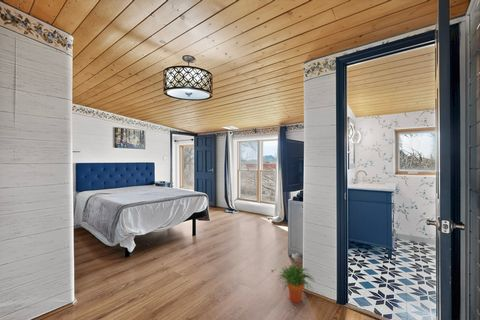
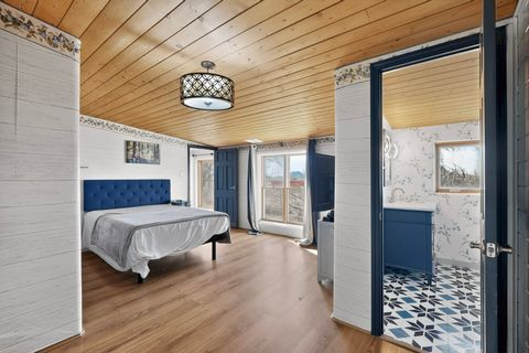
- potted plant (295, 283)
